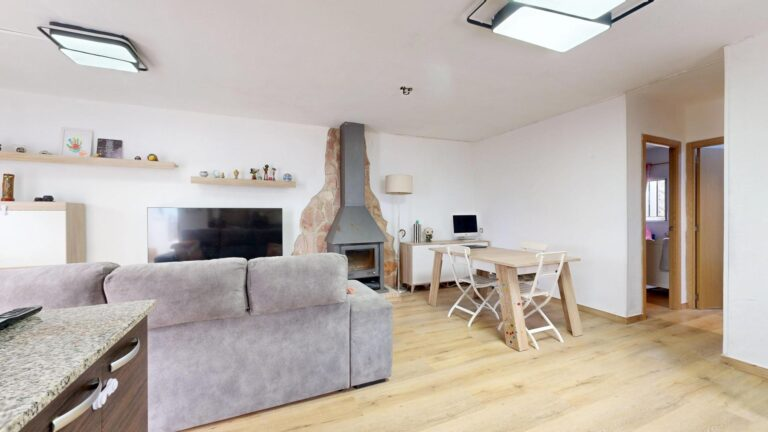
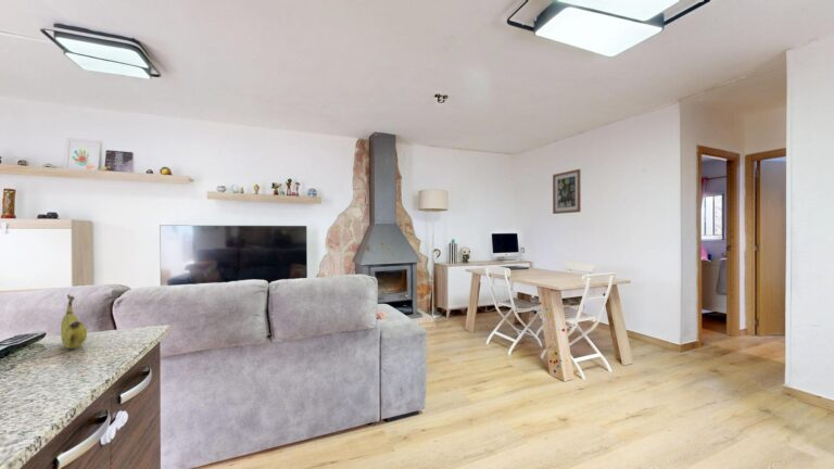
+ fruit (73, 322)
+ wall art (566, 192)
